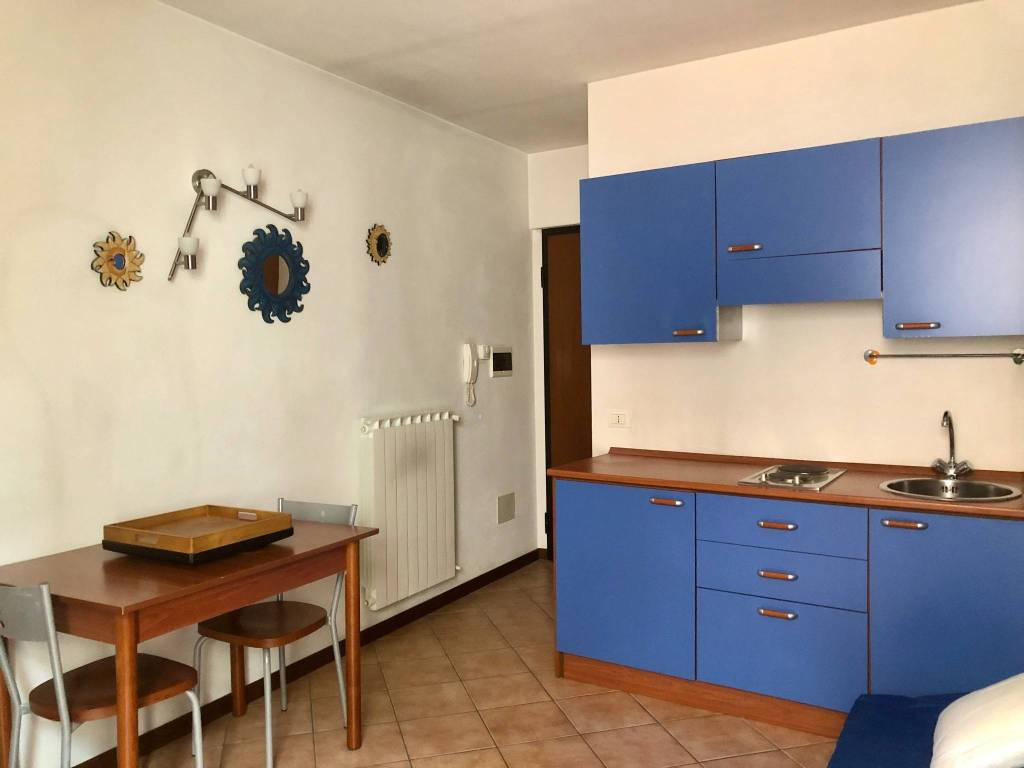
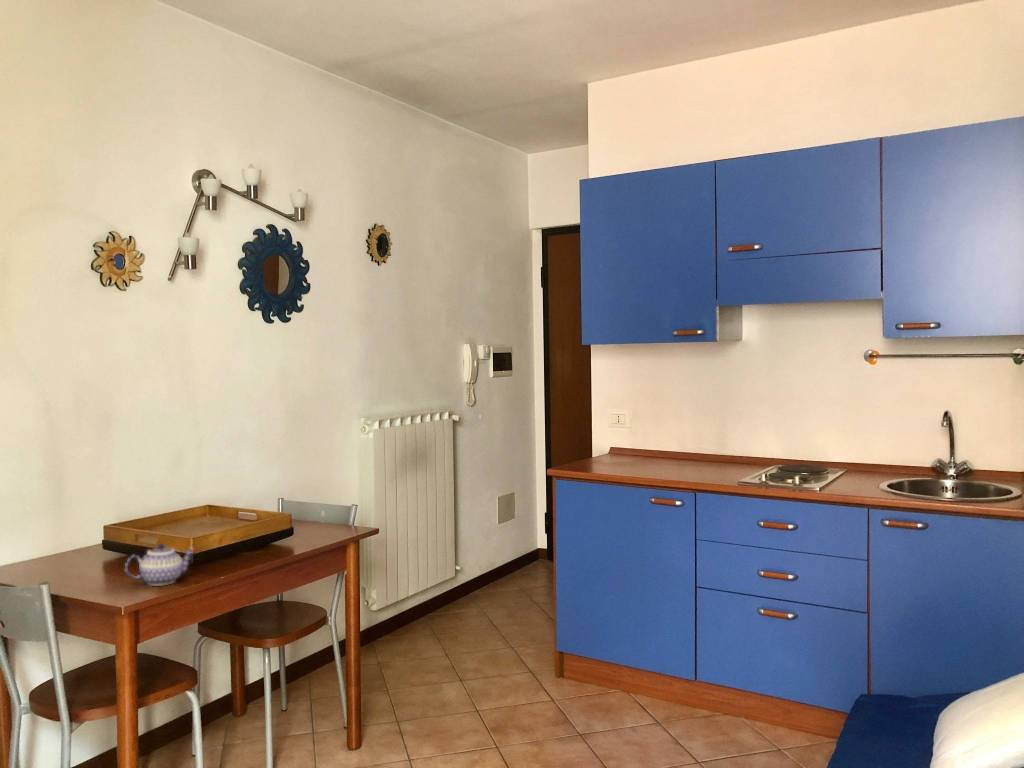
+ teapot (160, 563)
